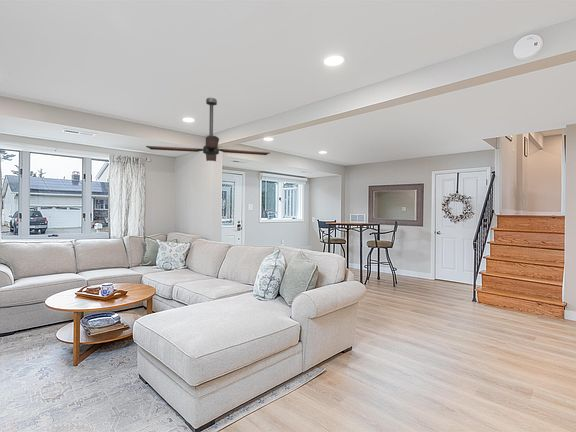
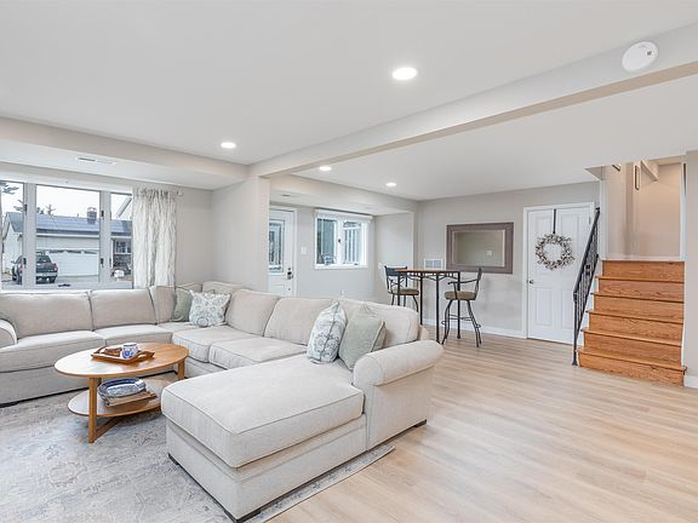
- ceiling fan (211, 127)
